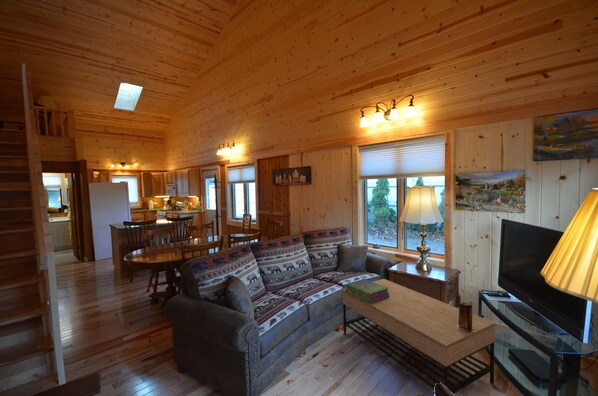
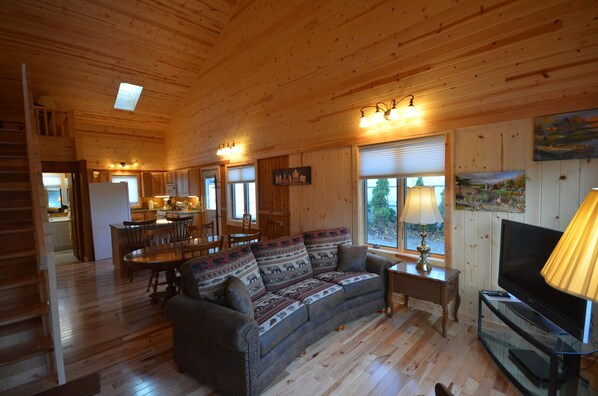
- coffee table (407, 329)
- stack of books (367, 290)
- decorative box (467, 315)
